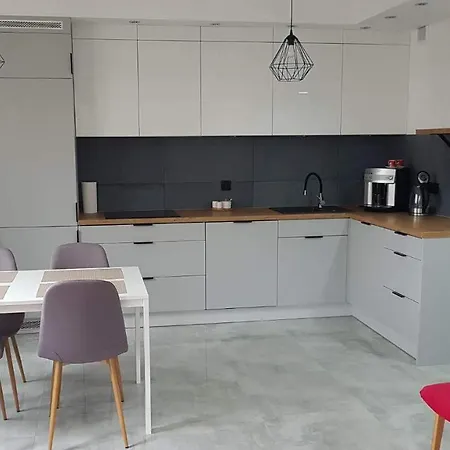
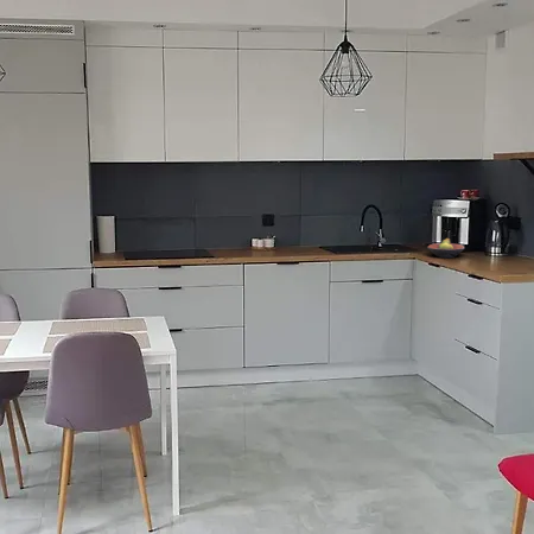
+ fruit bowl (445, 247)
